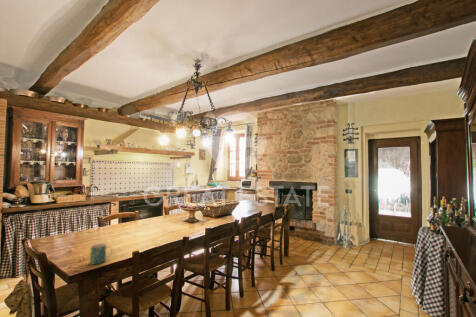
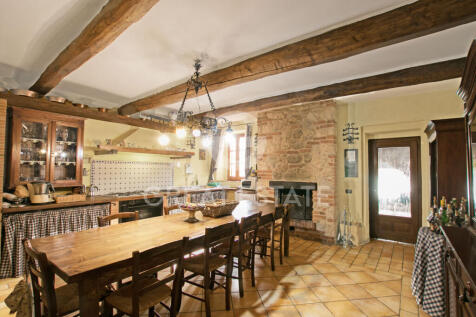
- mug (101, 253)
